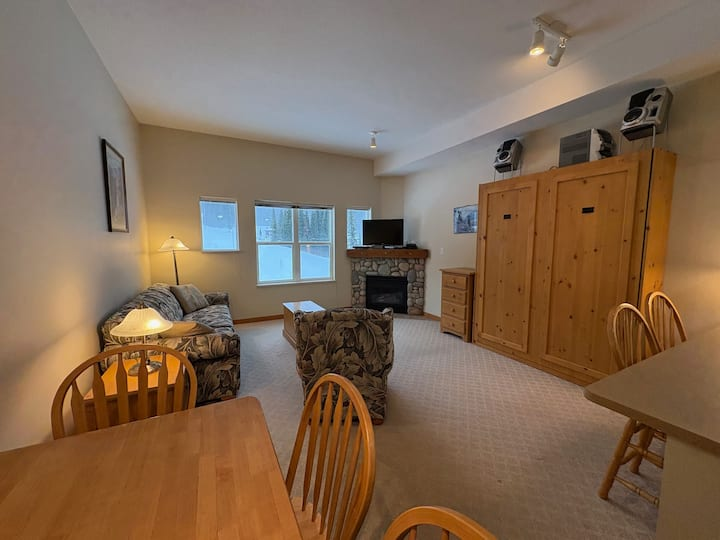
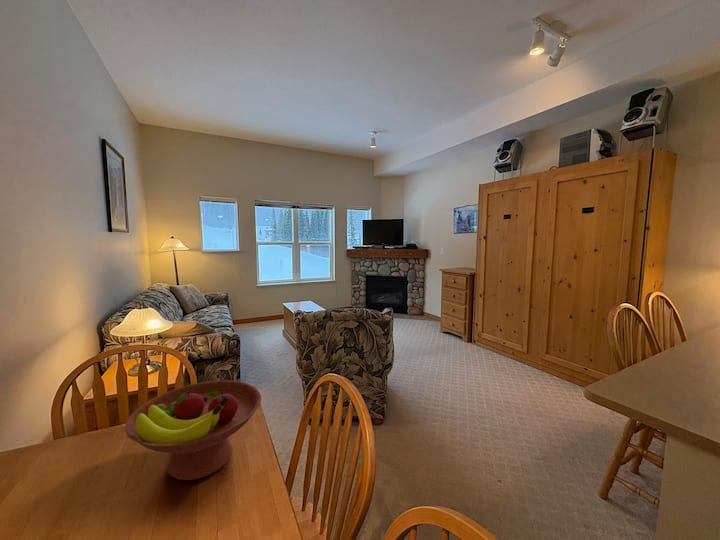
+ fruit bowl (199, 423)
